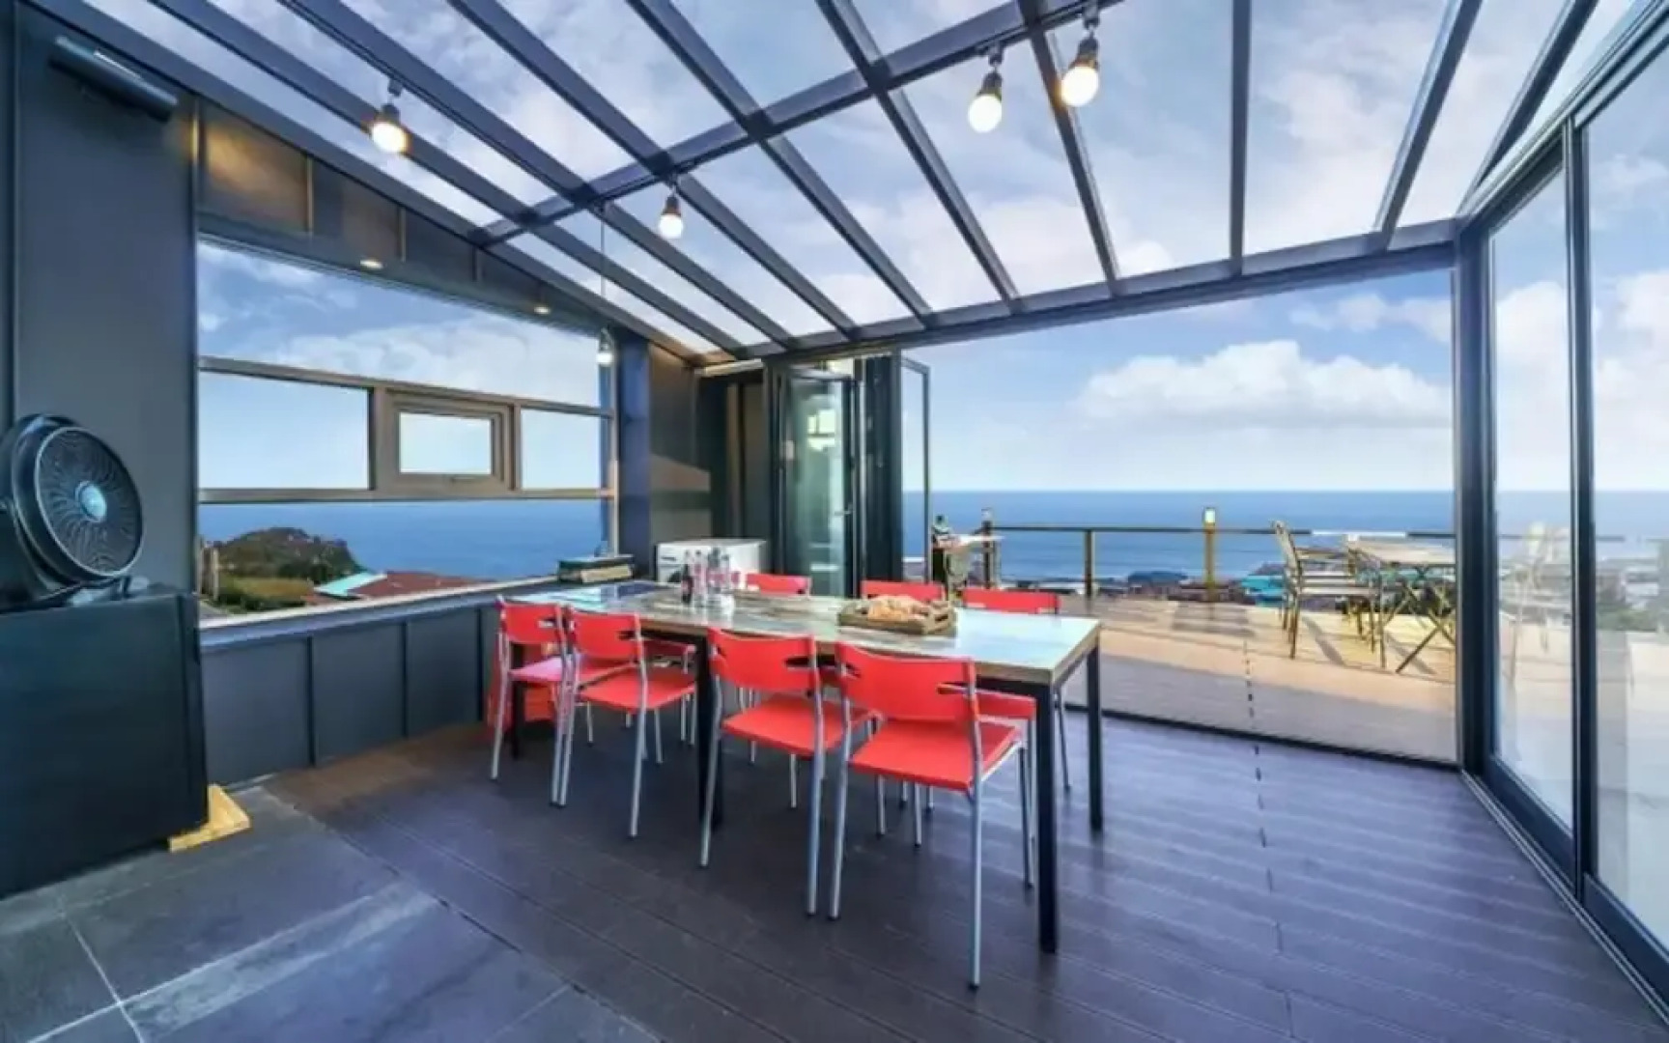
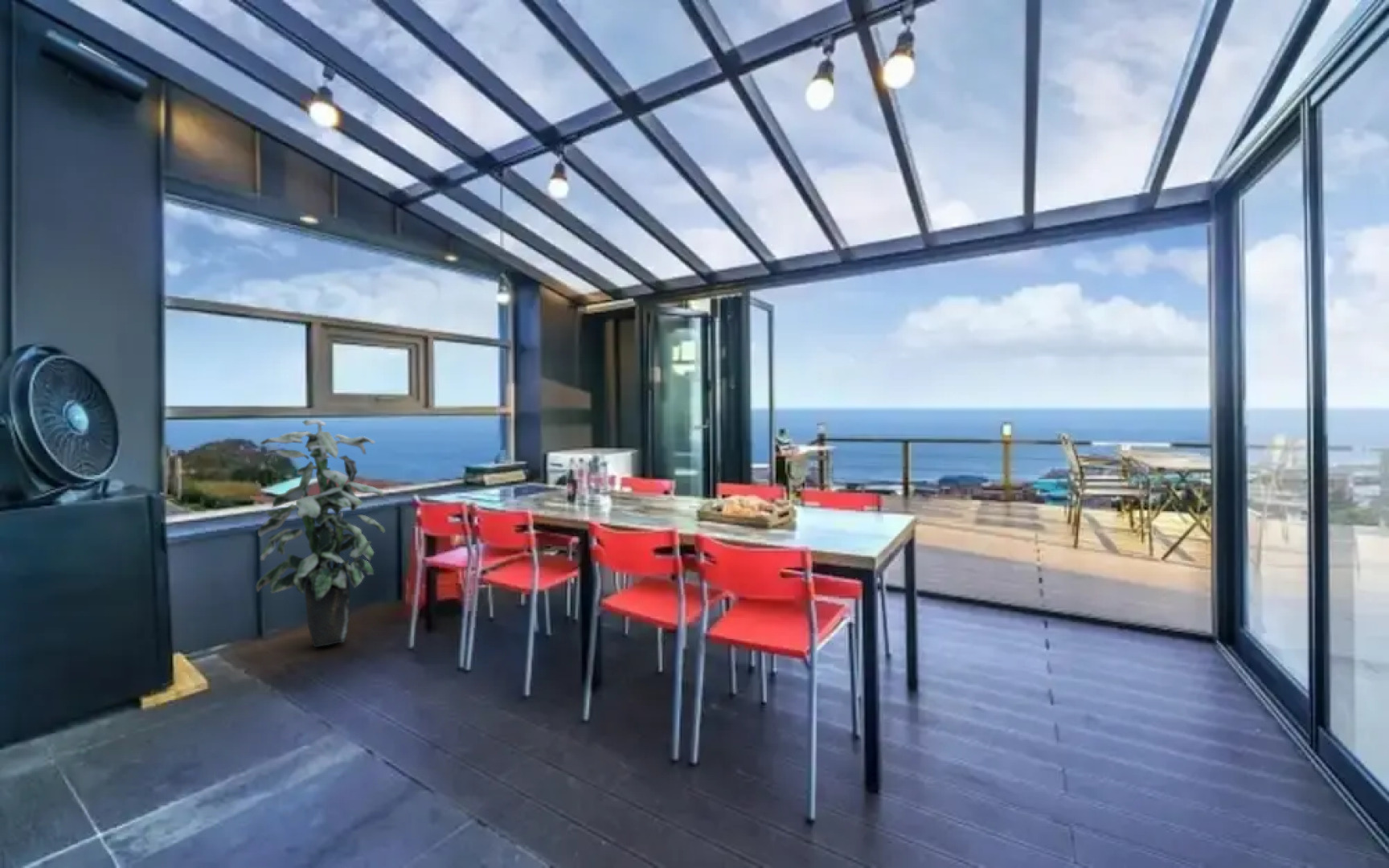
+ indoor plant (319, 531)
